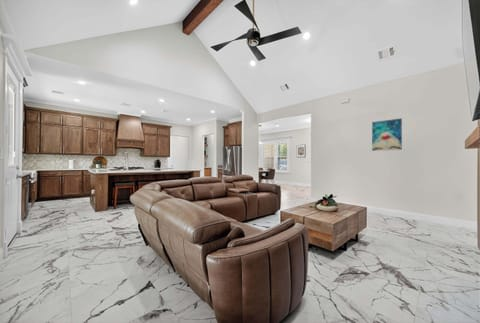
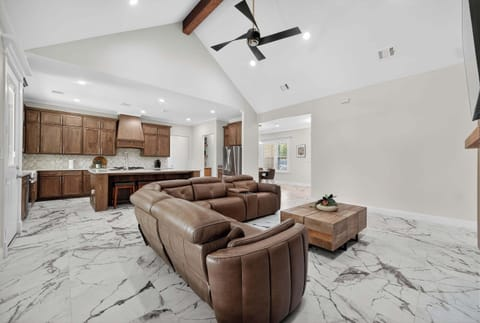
- wall art (386, 135)
